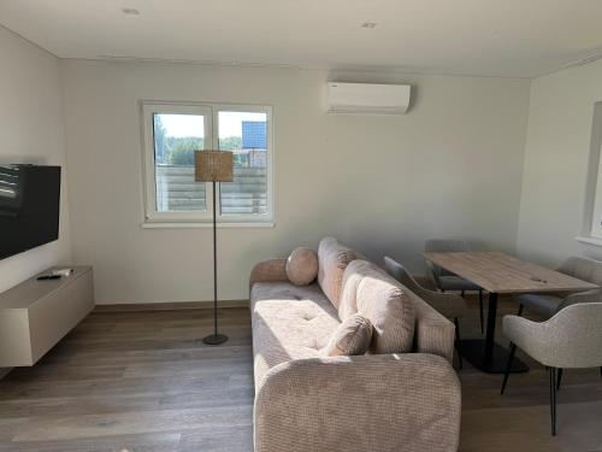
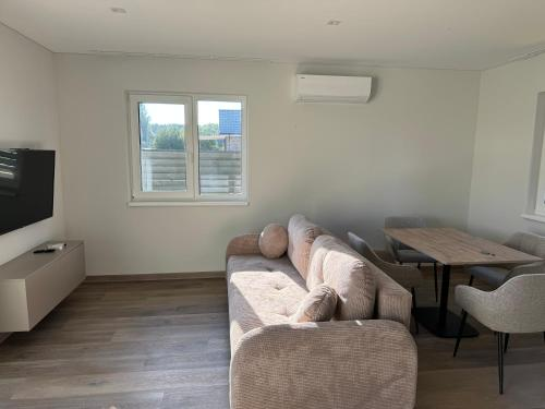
- floor lamp (214, 247)
